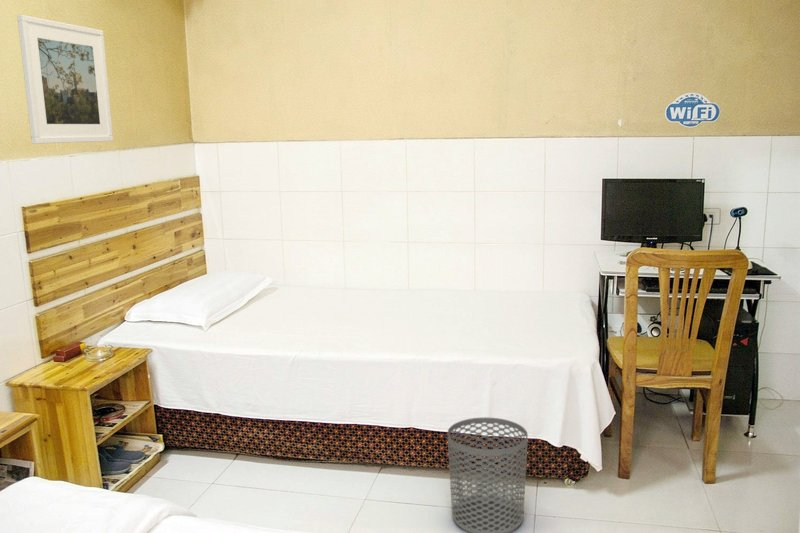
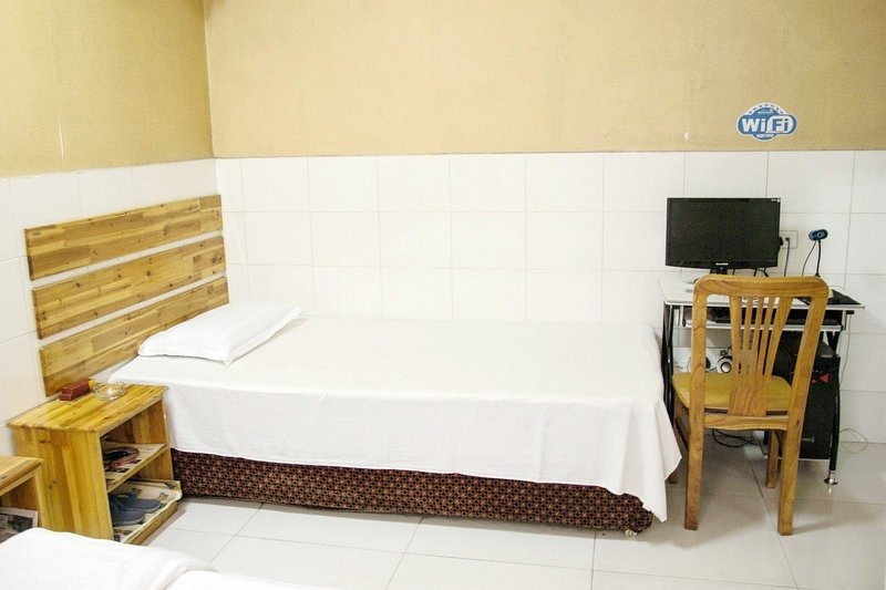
- waste bin (487, 475)
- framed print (69, 83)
